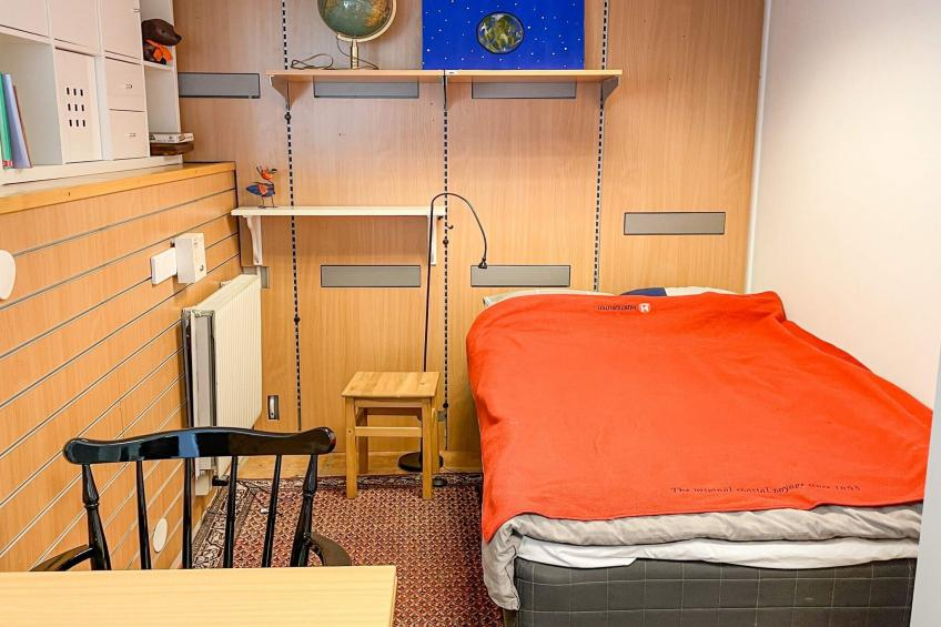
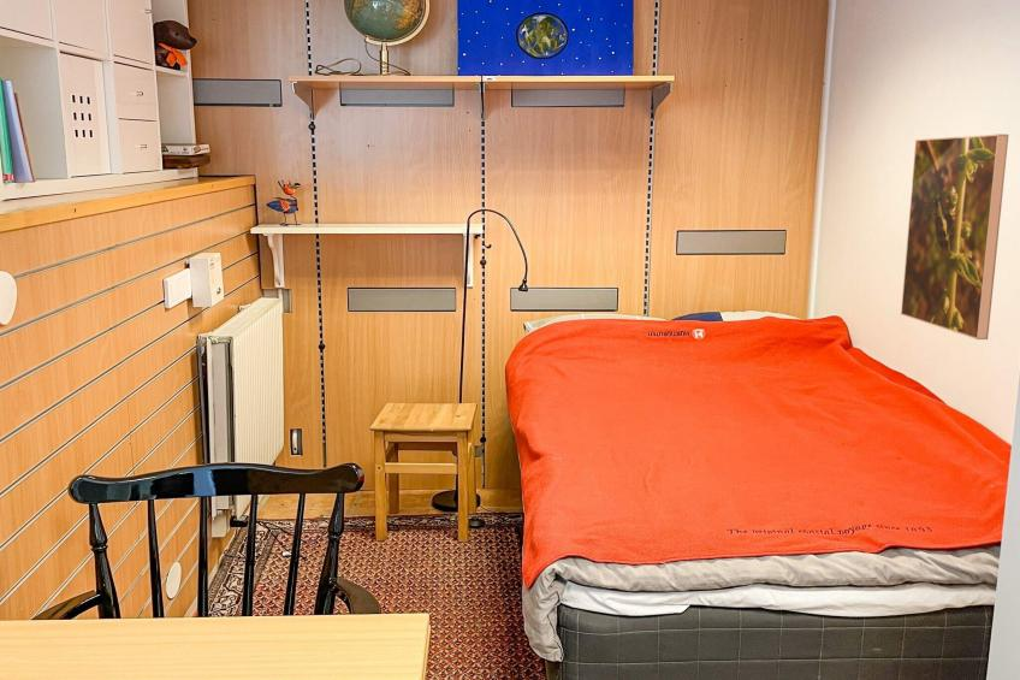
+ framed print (949, 232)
